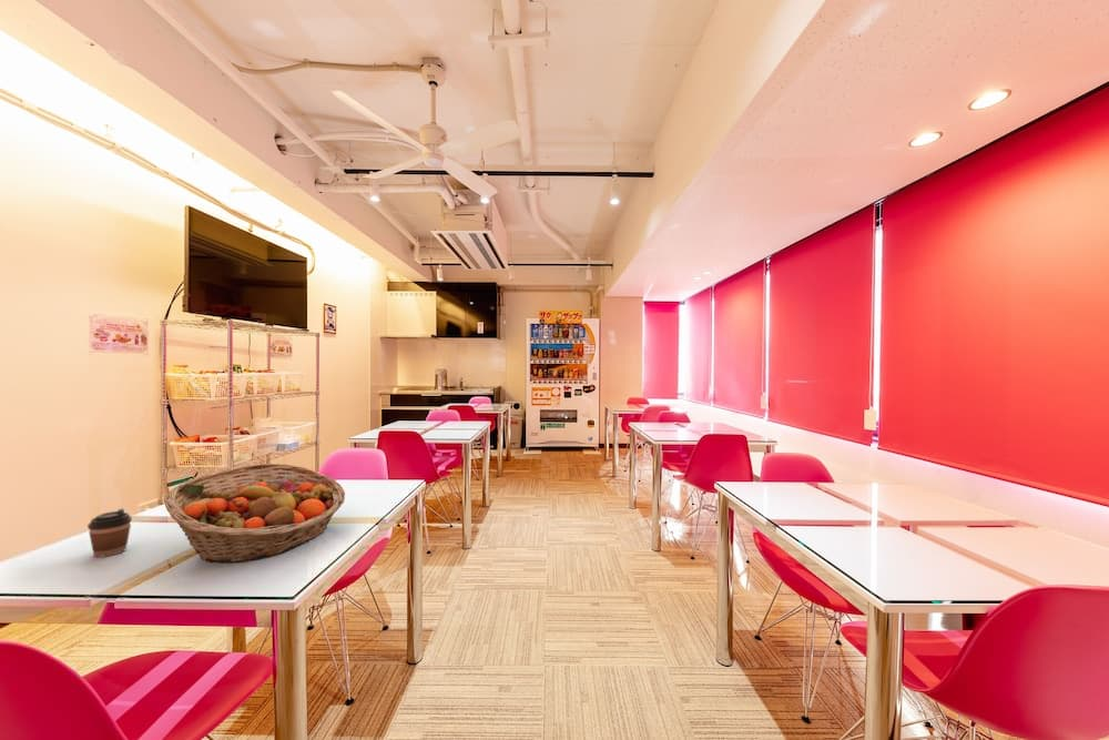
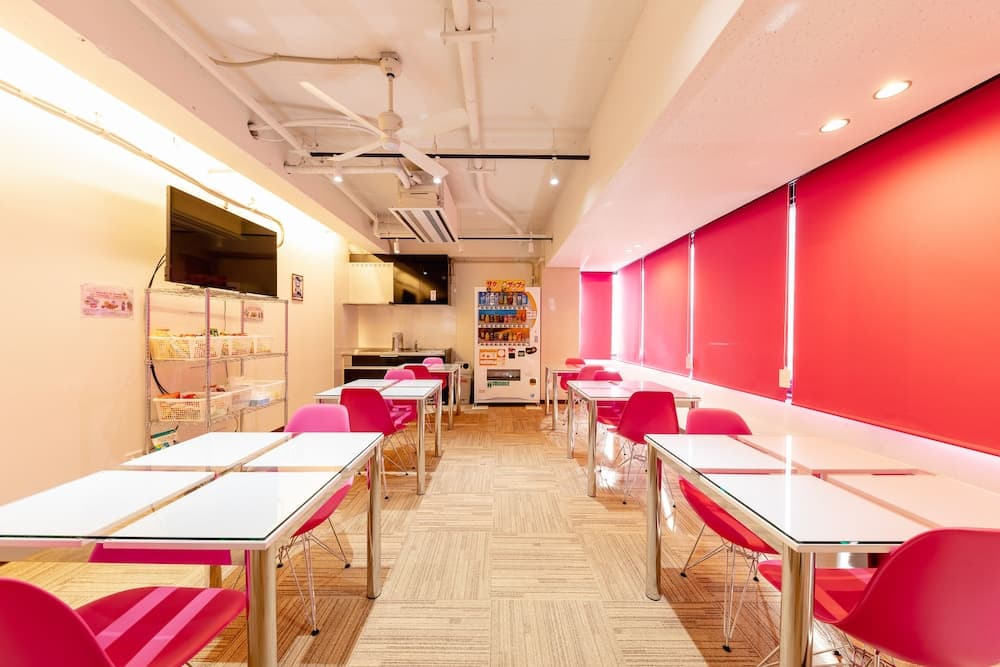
- fruit basket (264, 506)
- coffee cup (110, 531)
